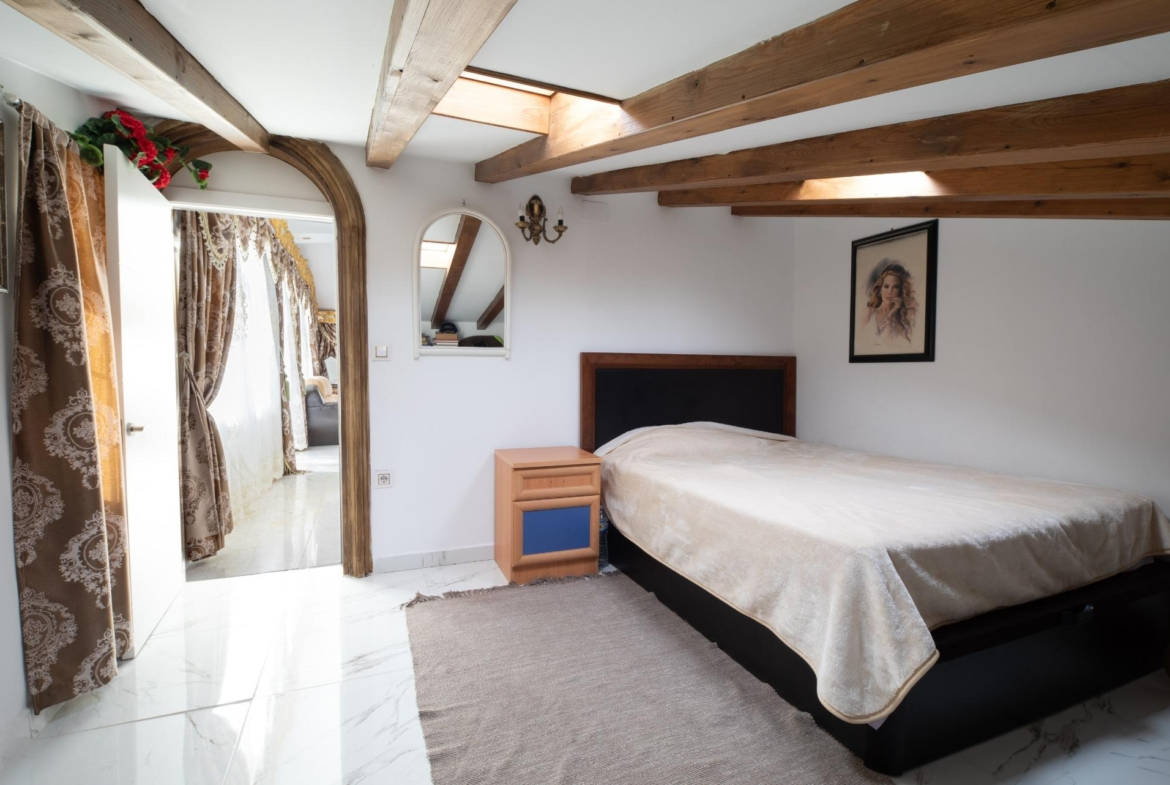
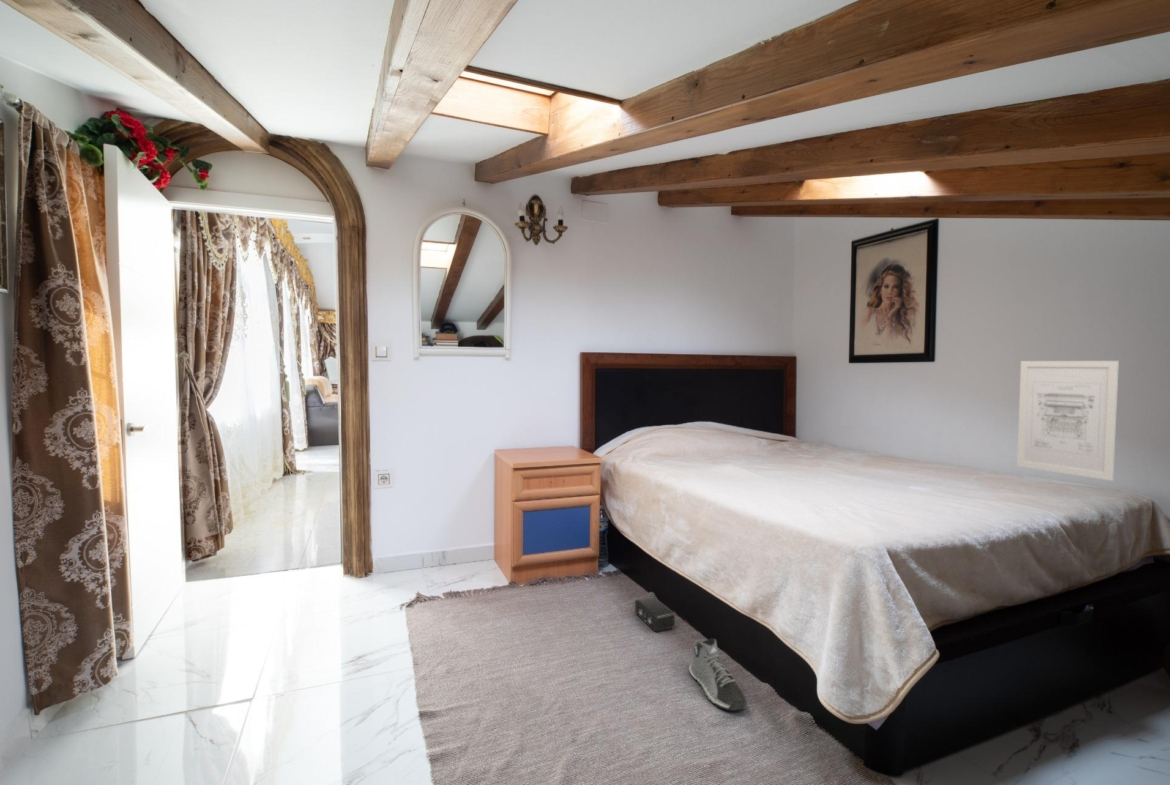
+ speaker (654, 613)
+ sneaker (714, 667)
+ wall art (1064, 417)
